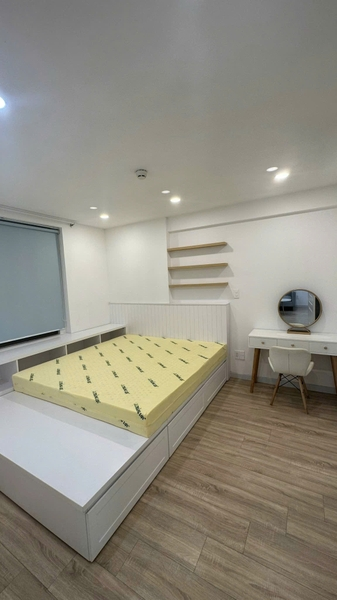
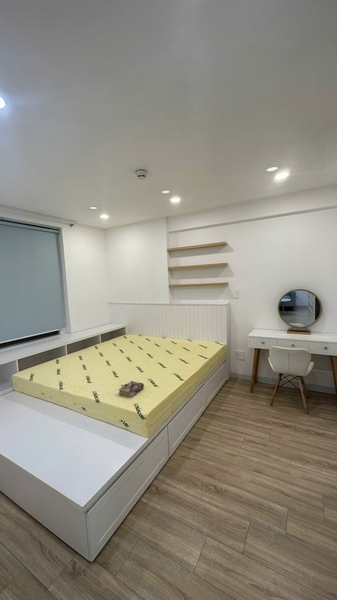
+ book (131, 388)
